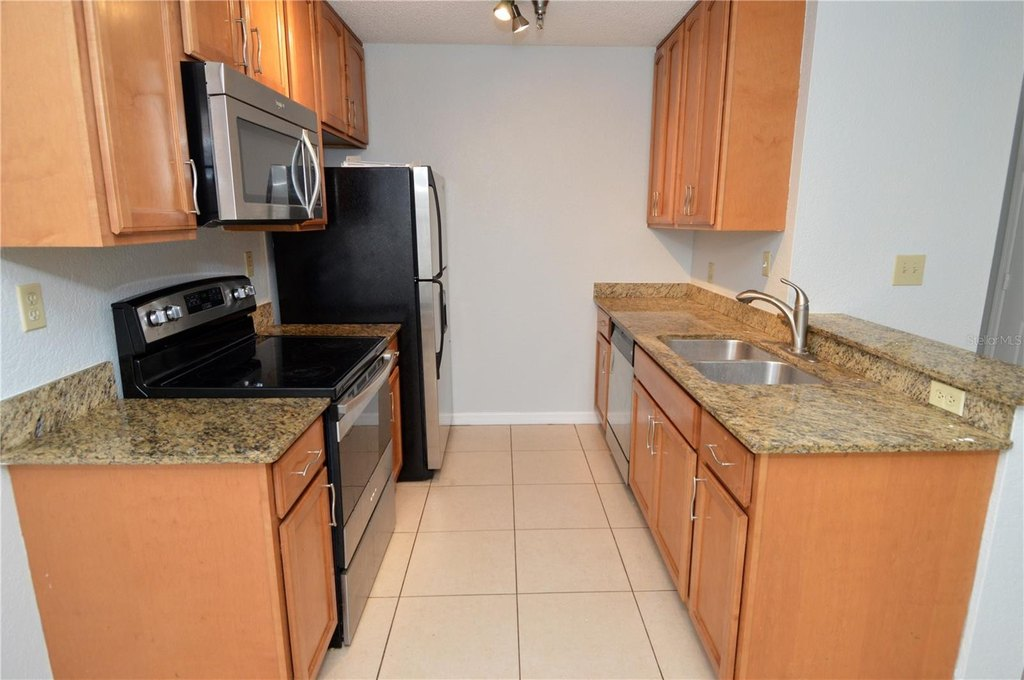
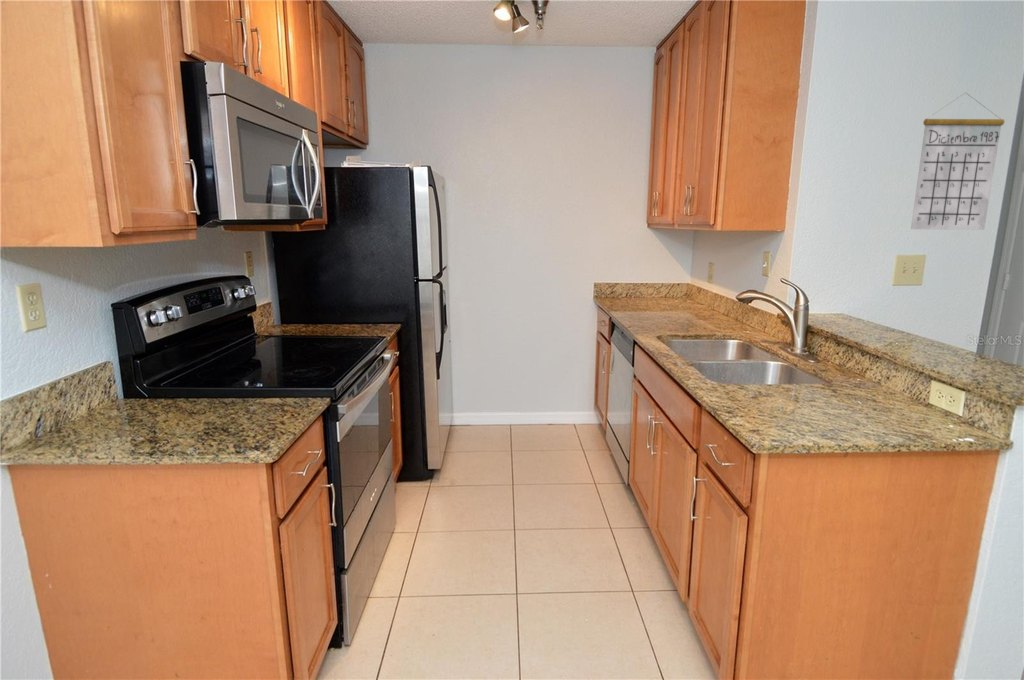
+ calendar (957, 162)
